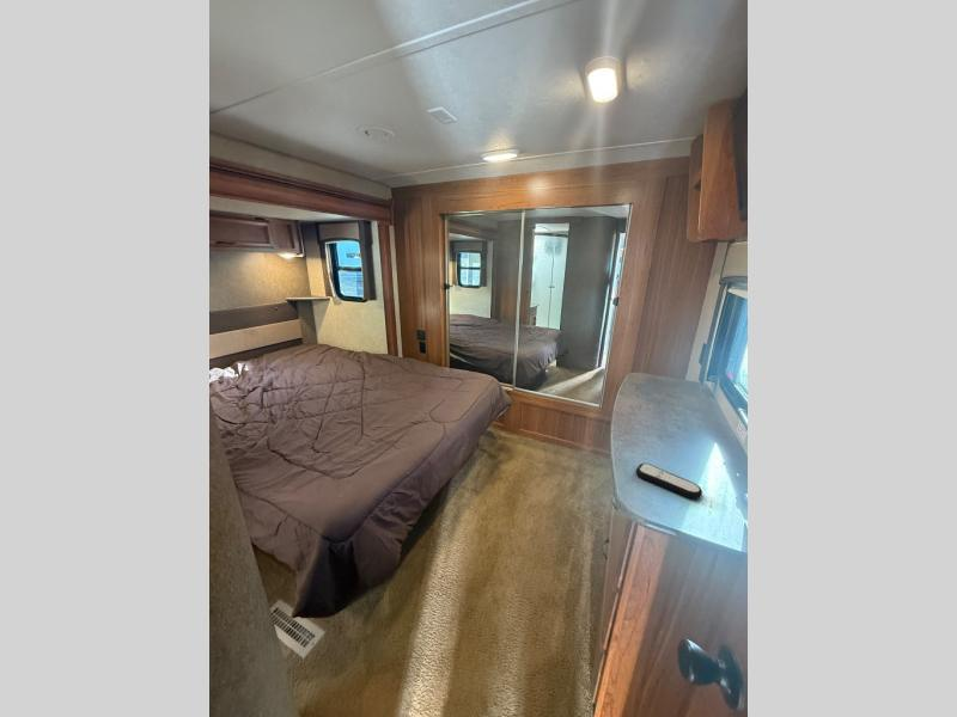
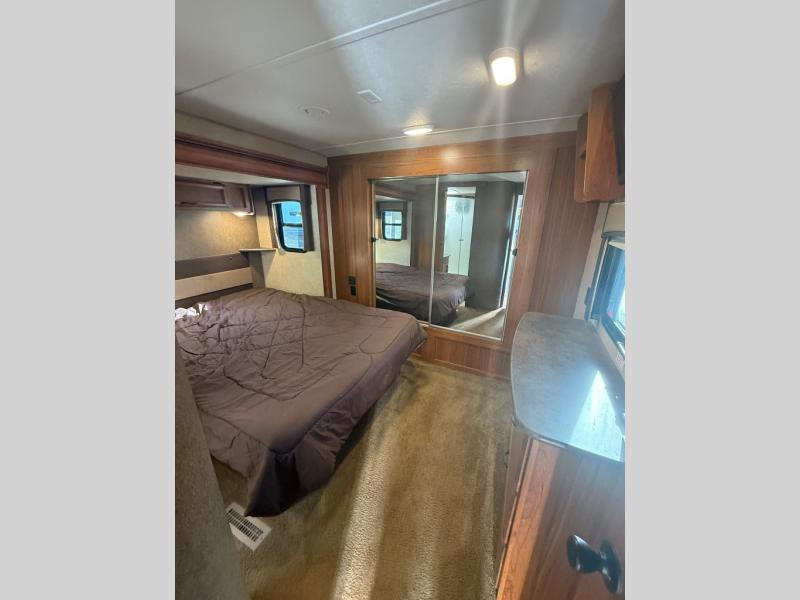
- remote control (668, 479)
